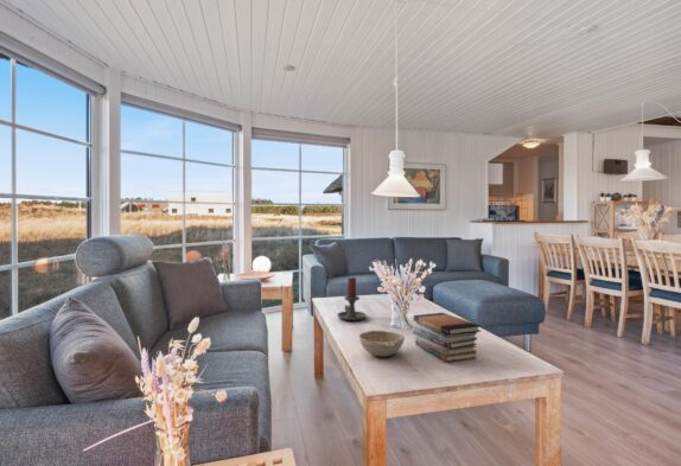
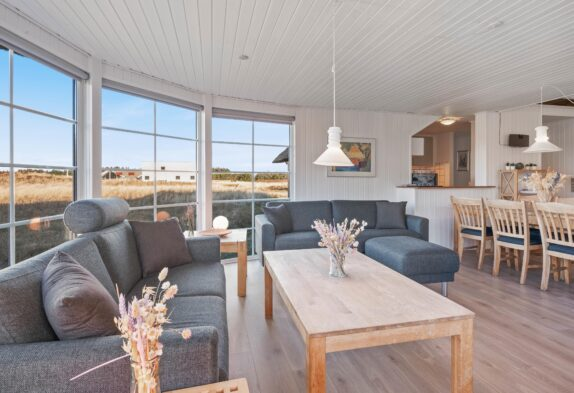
- candle holder (350, 296)
- decorative bowl (381, 344)
- book stack (444, 334)
